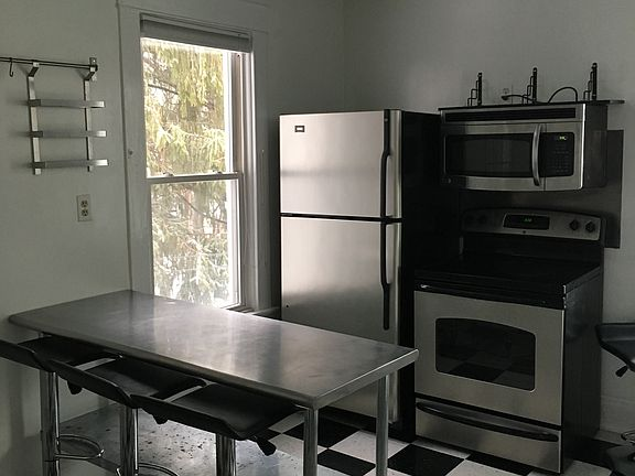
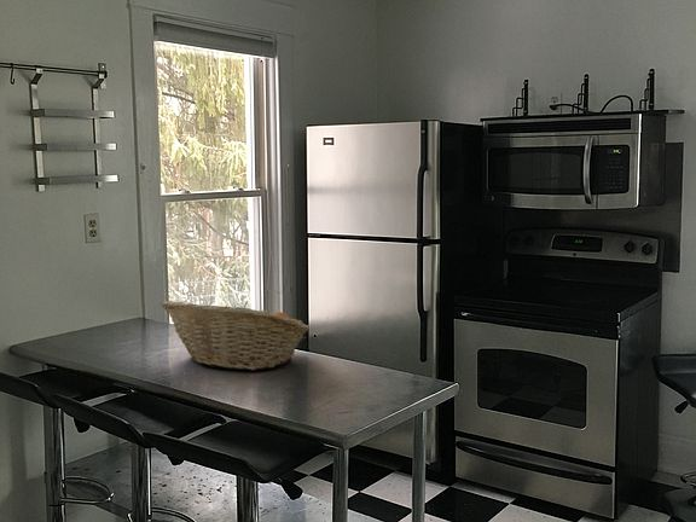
+ fruit basket (234, 327)
